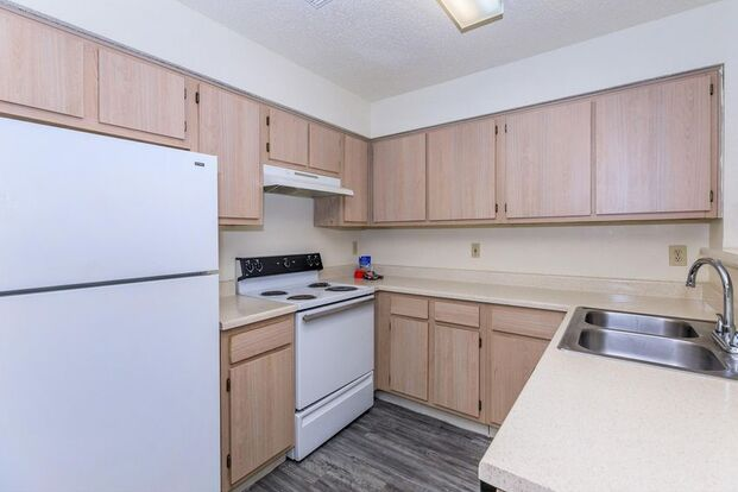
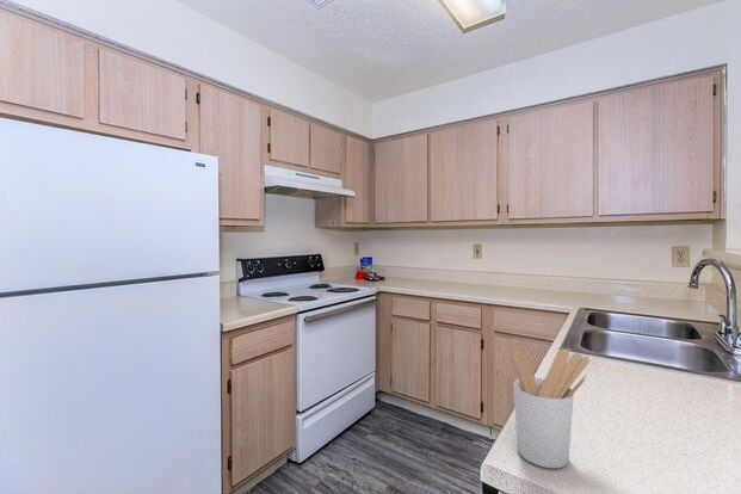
+ utensil holder (551, 401)
